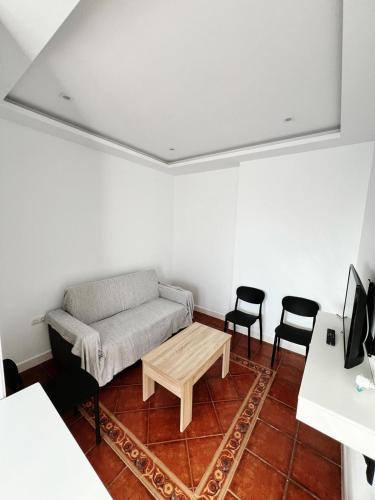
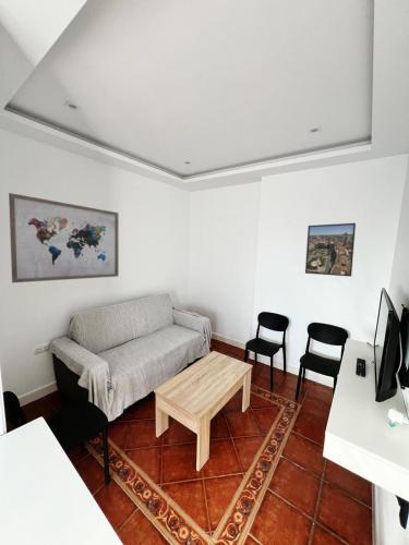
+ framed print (328, 250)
+ wall art (73, 242)
